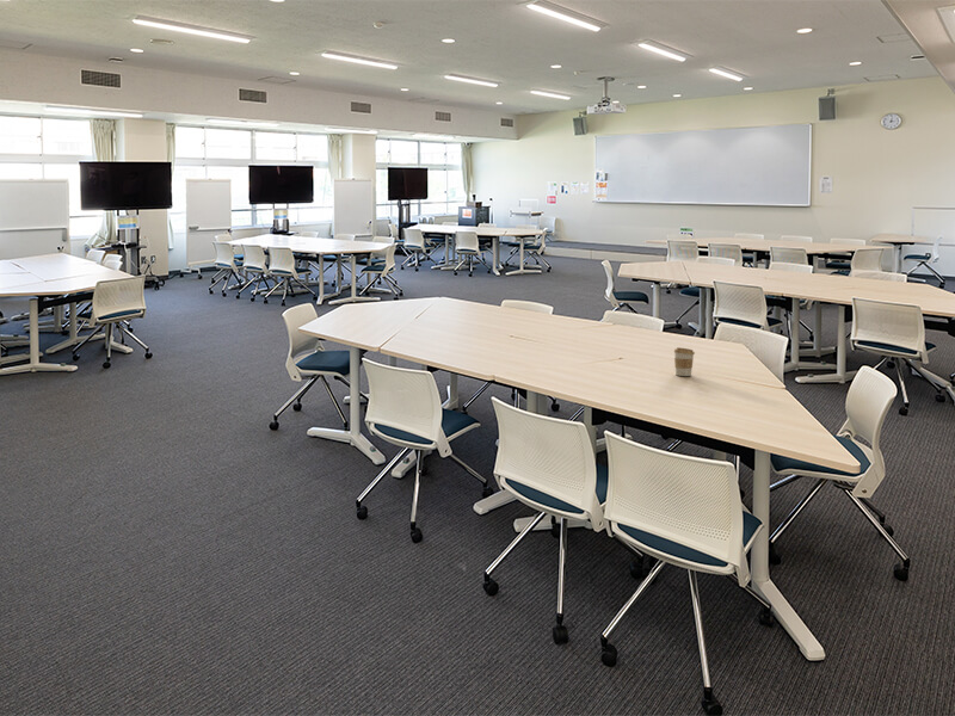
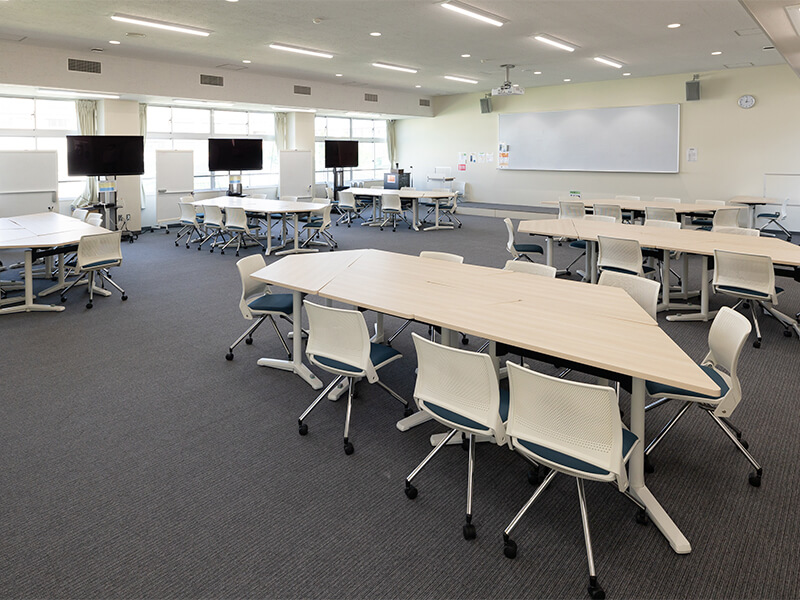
- coffee cup (683, 360)
